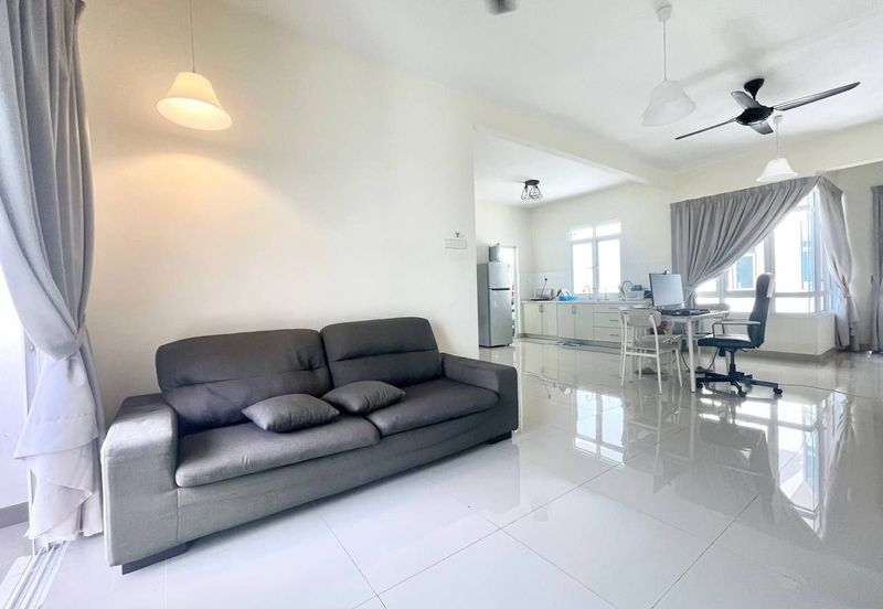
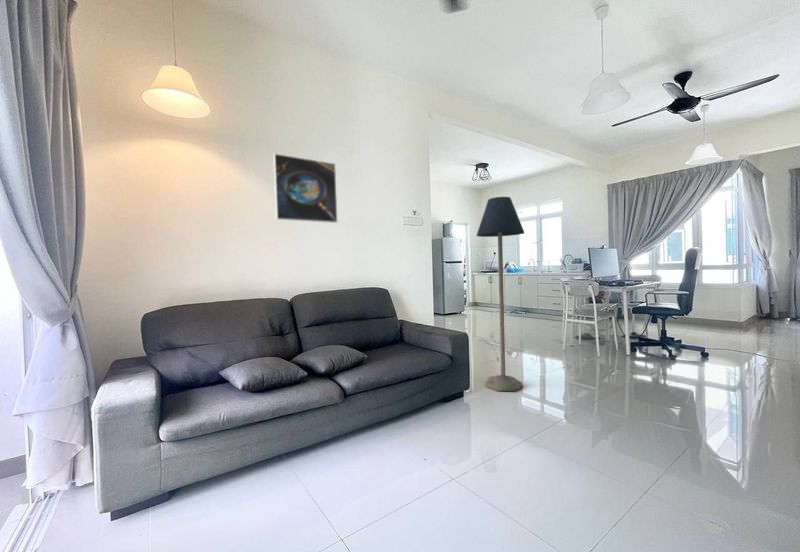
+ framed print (306, 190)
+ floor lamp (501, 292)
